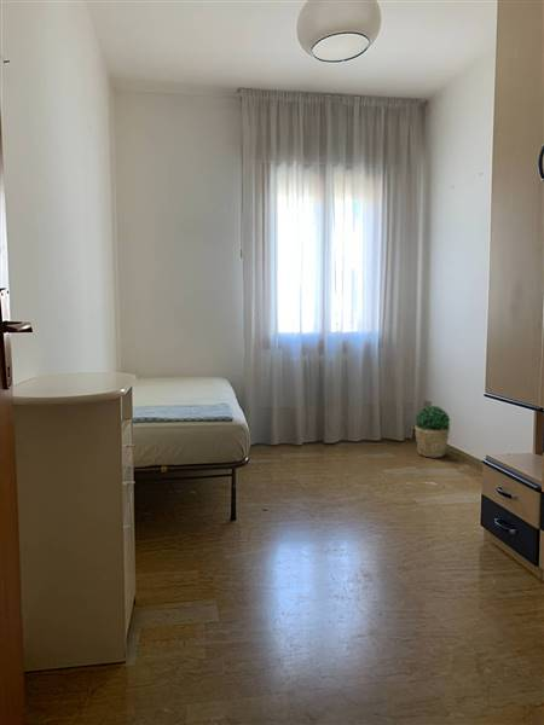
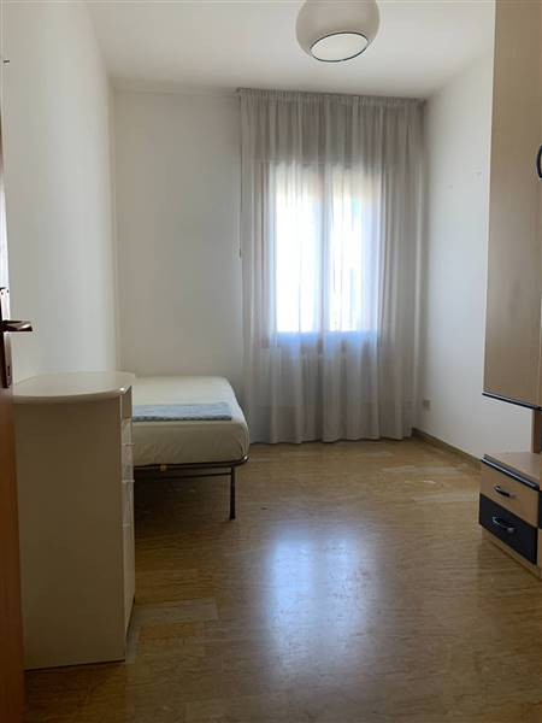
- potted plant (432, 430)
